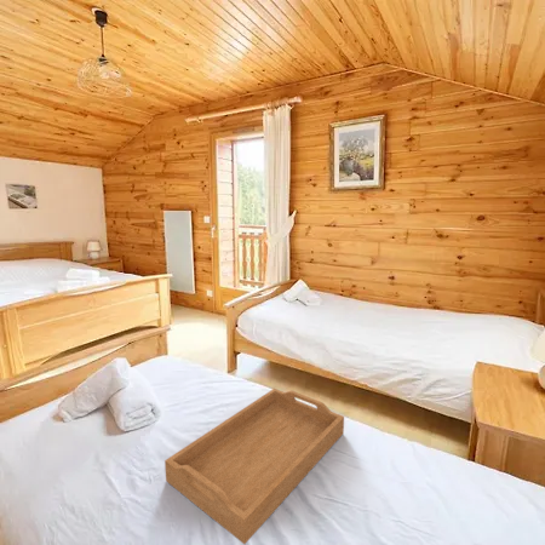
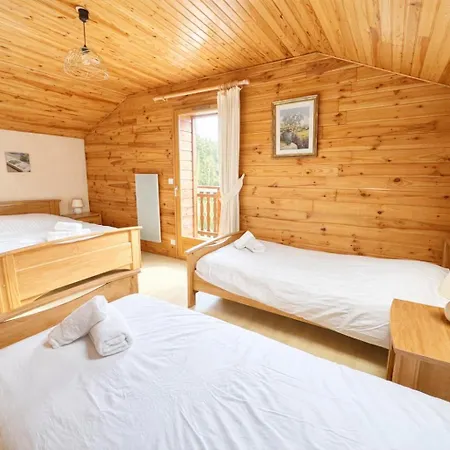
- serving tray (263, 442)
